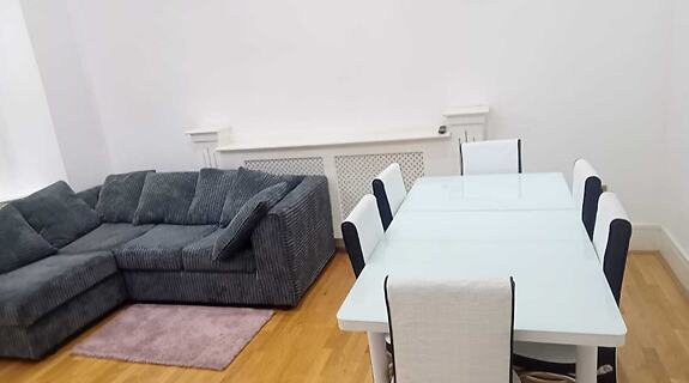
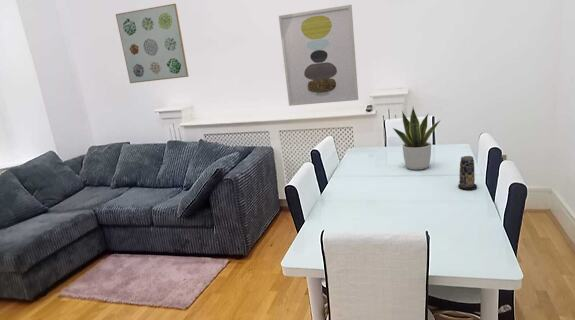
+ wall art (318, 57)
+ candle (467, 172)
+ potted plant (417, 136)
+ wall art (151, 45)
